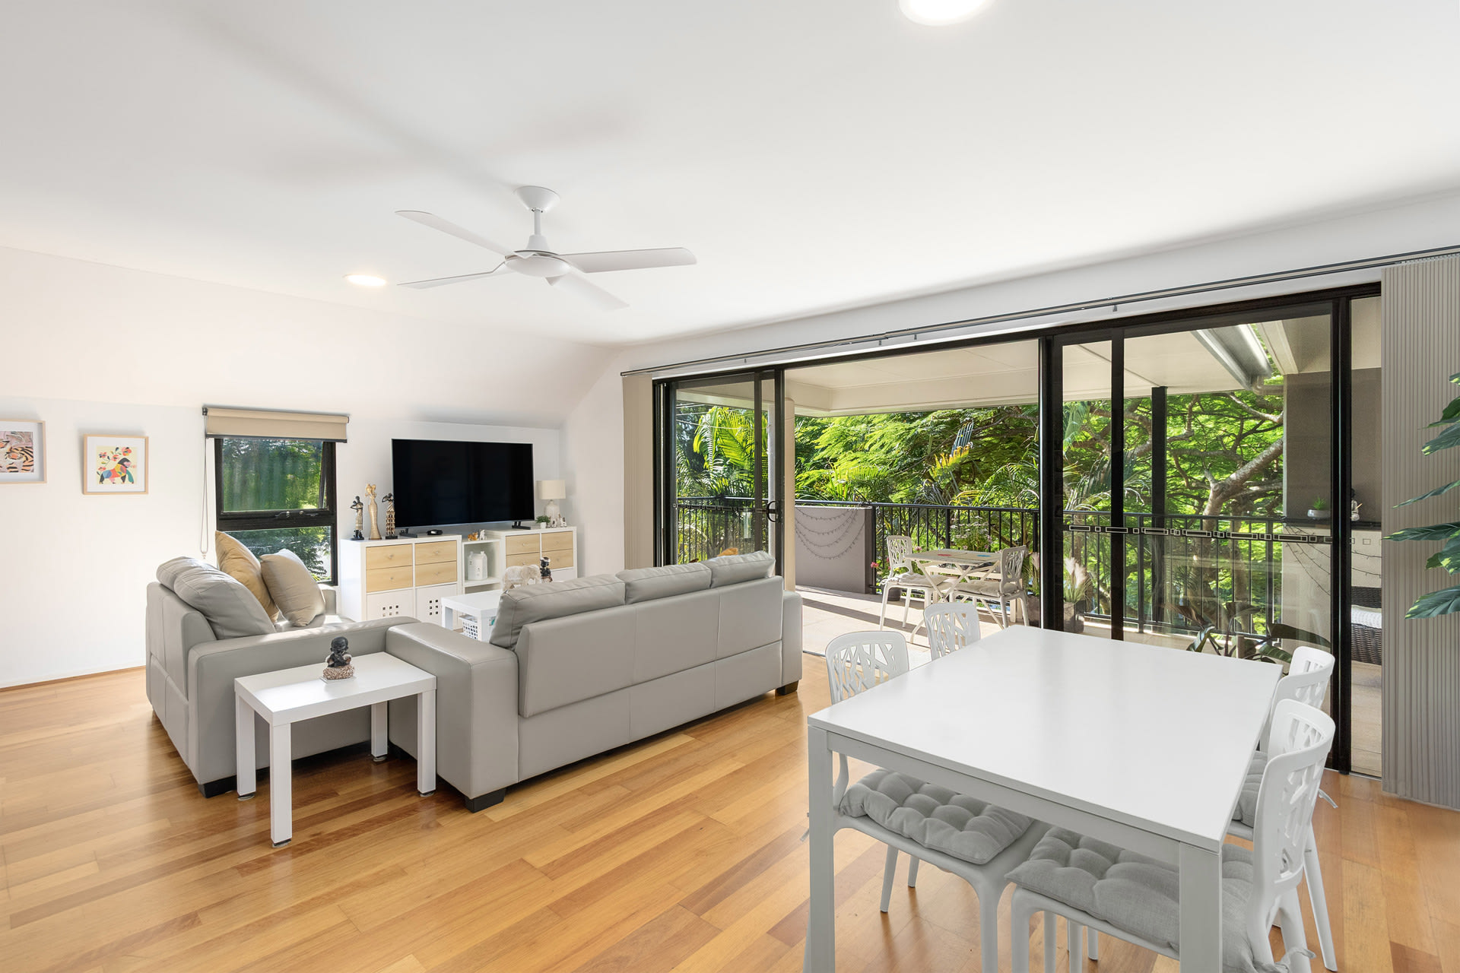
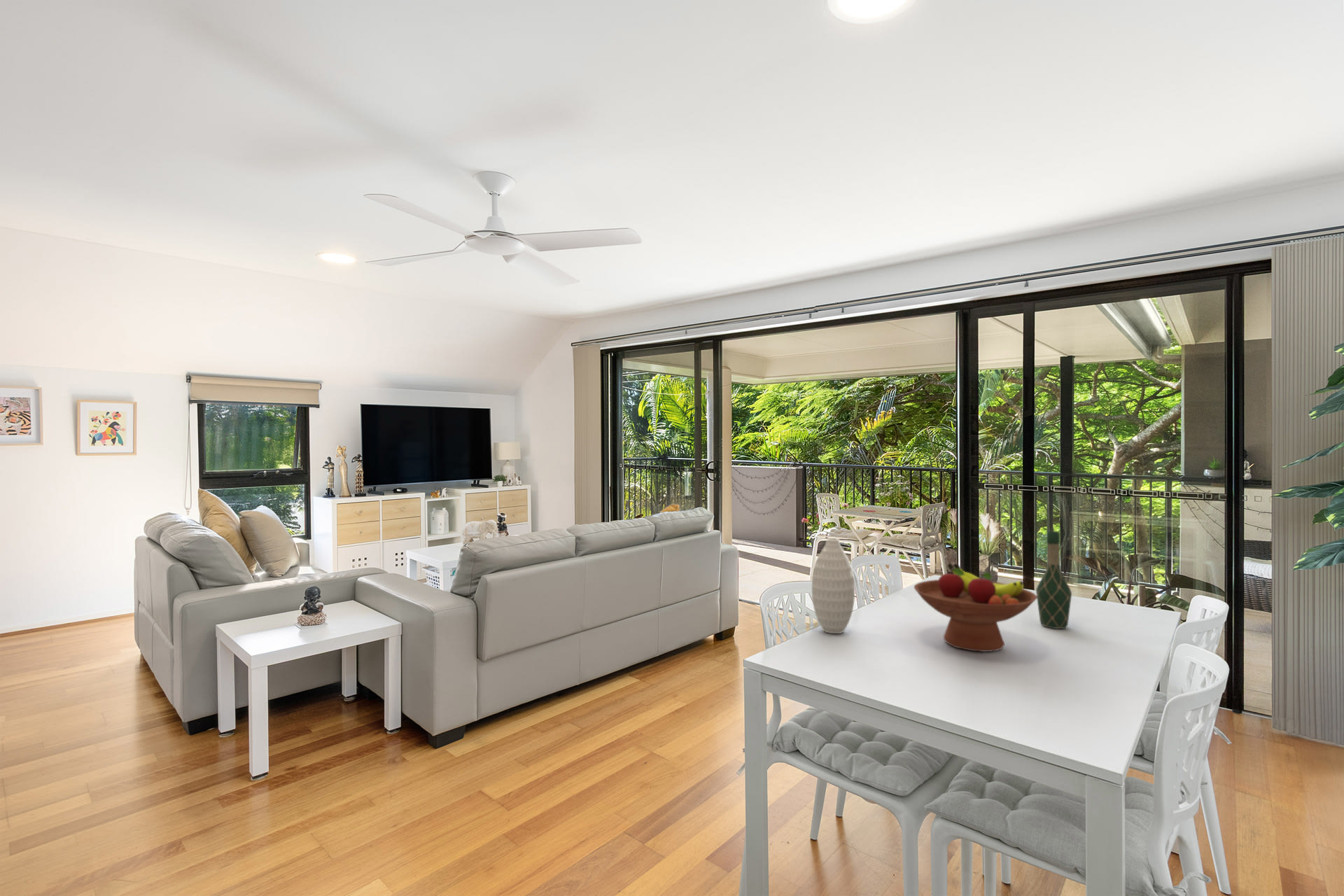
+ fruit bowl (973, 607)
+ vase (833, 584)
+ wine bottle (1054, 579)
